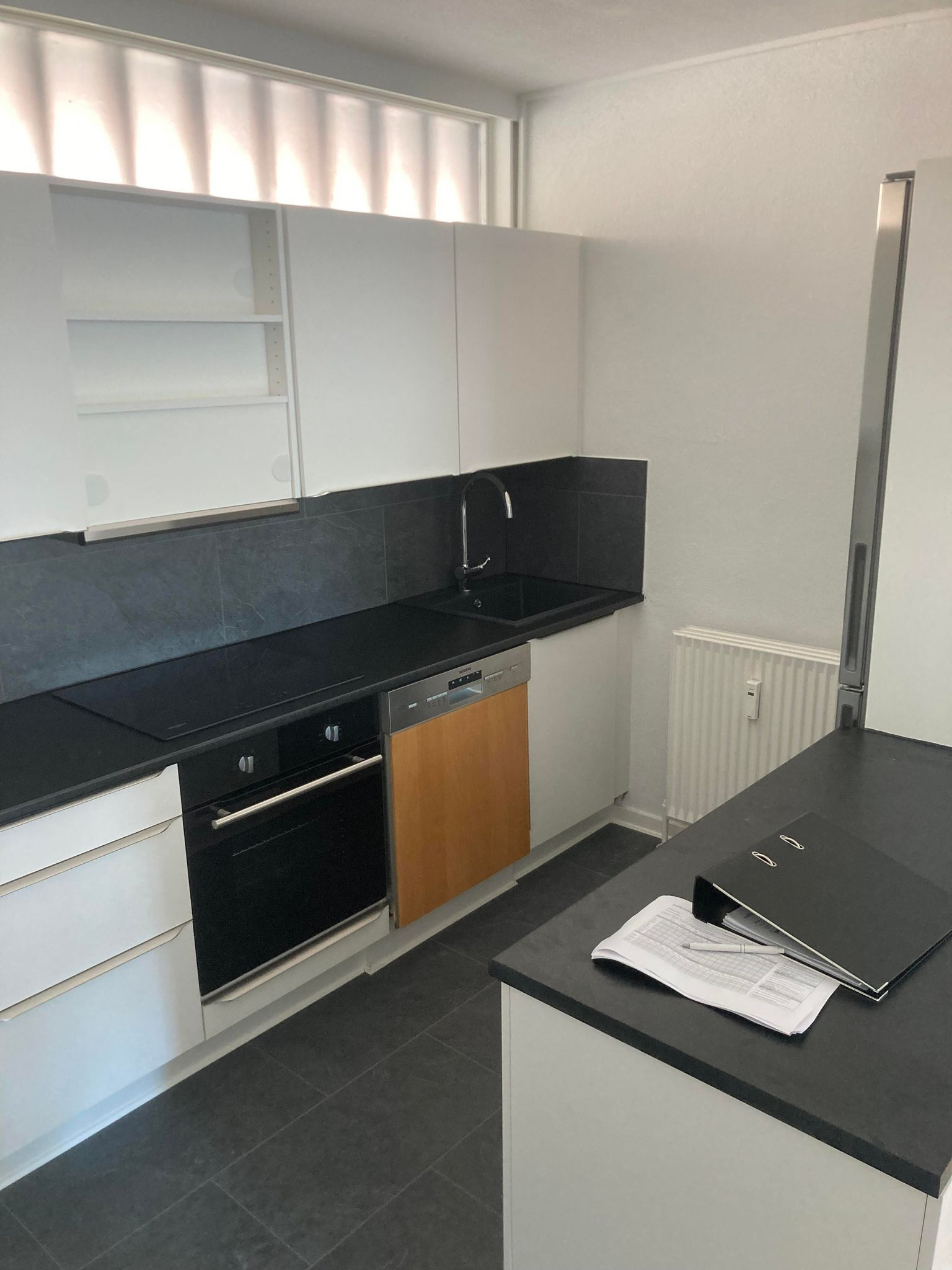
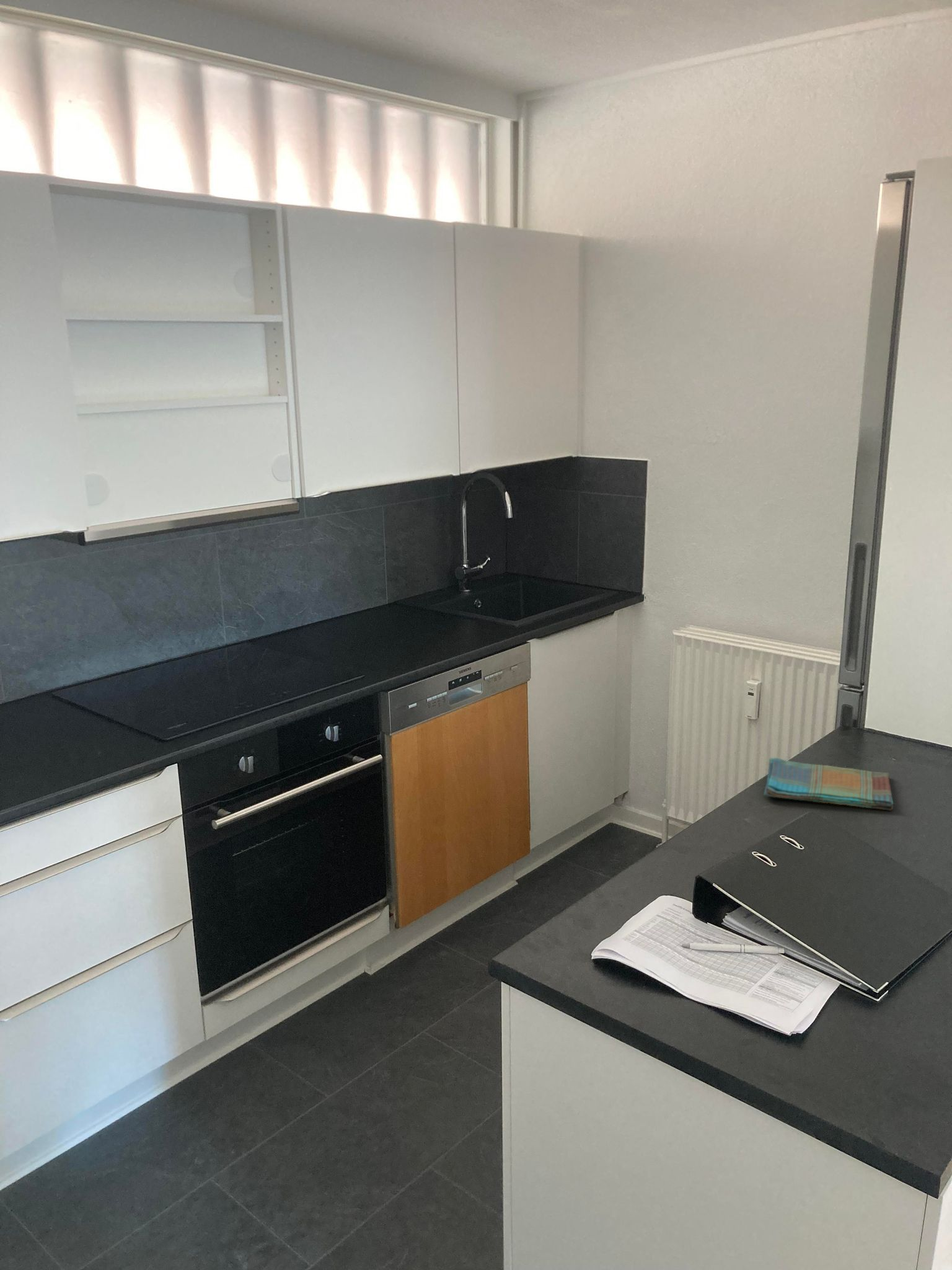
+ dish towel (827, 782)
